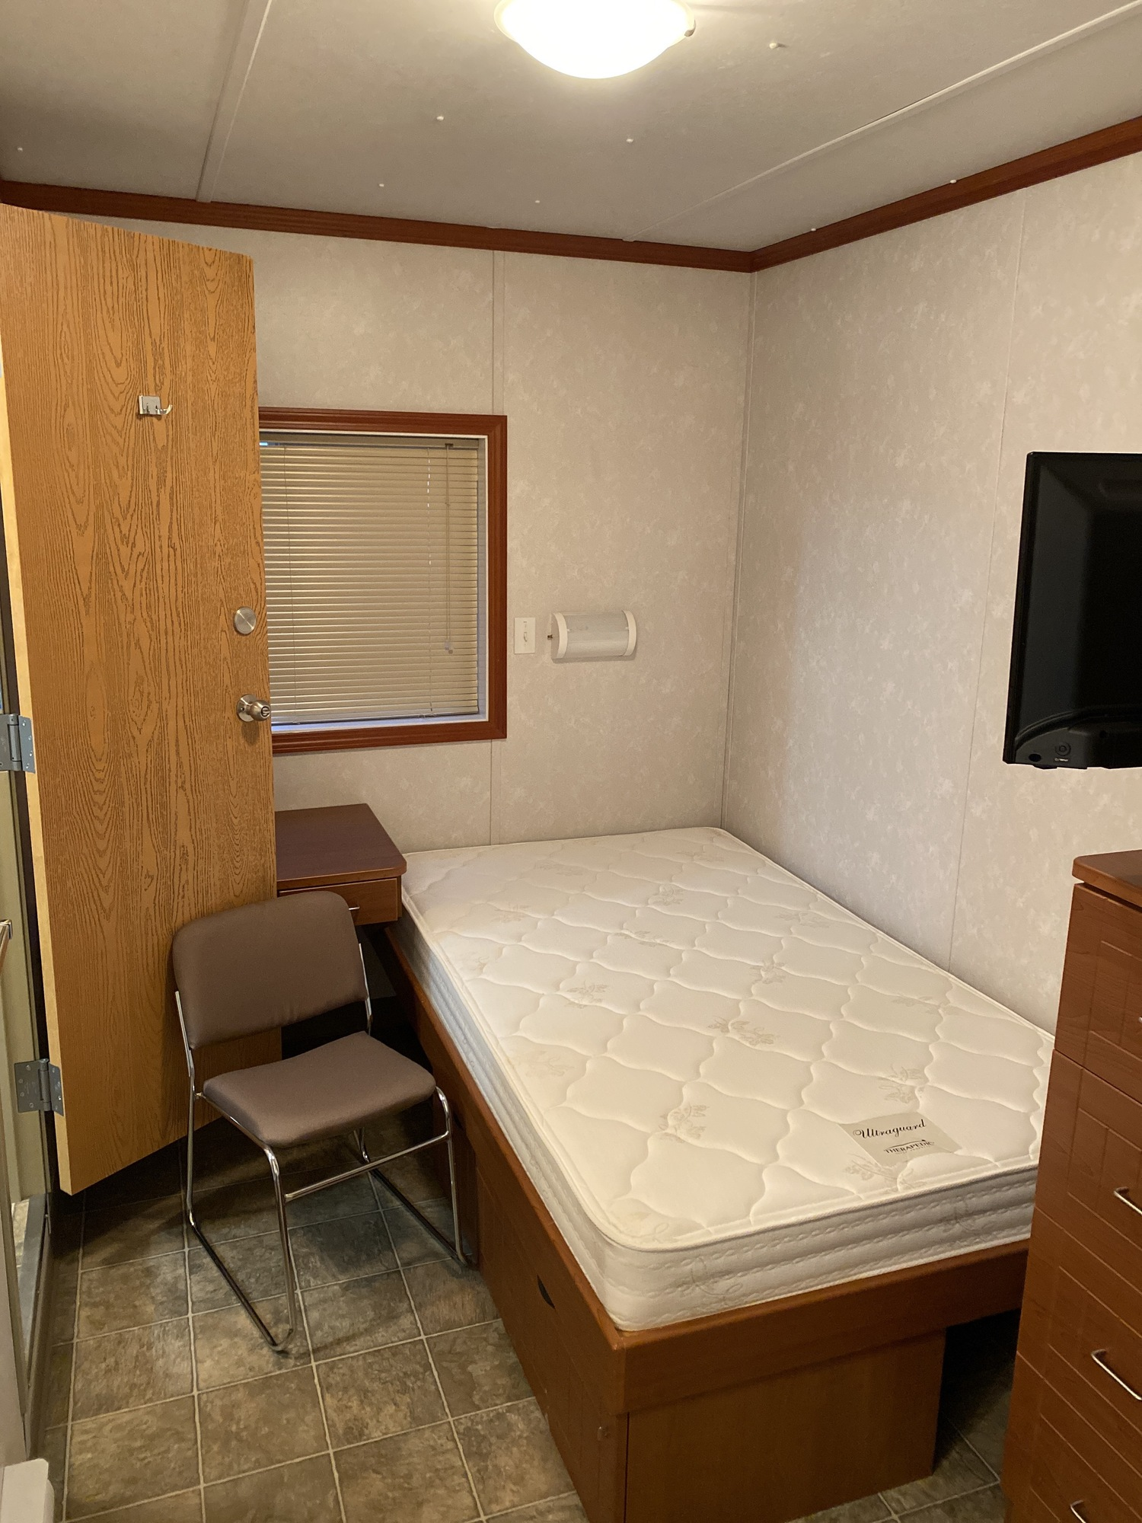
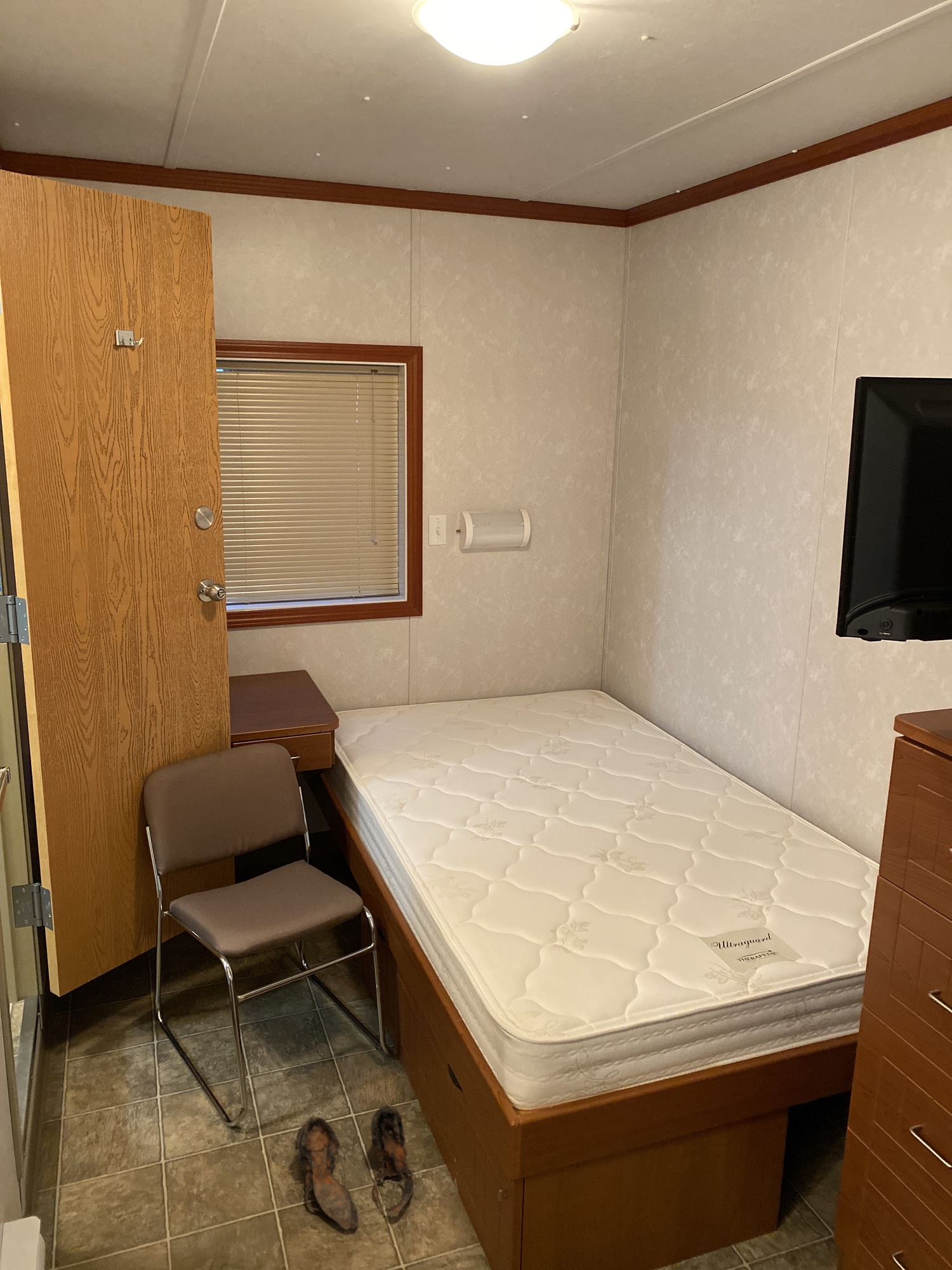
+ shoes (338, 1154)
